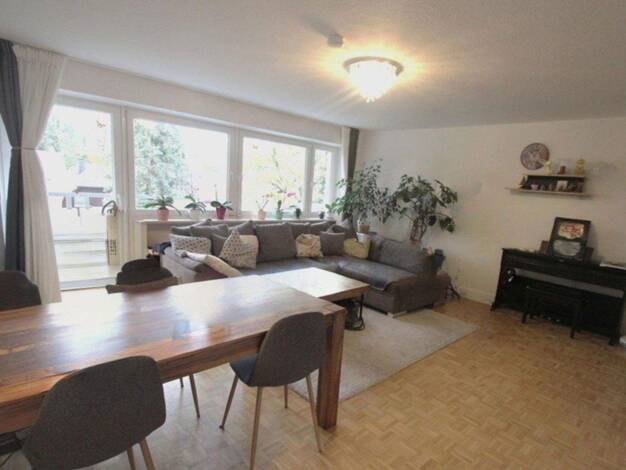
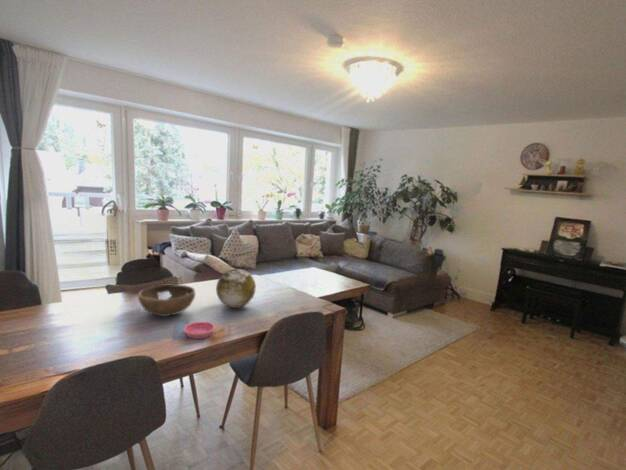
+ saucer (199, 330)
+ decorative orb (236, 288)
+ bowl (167, 301)
